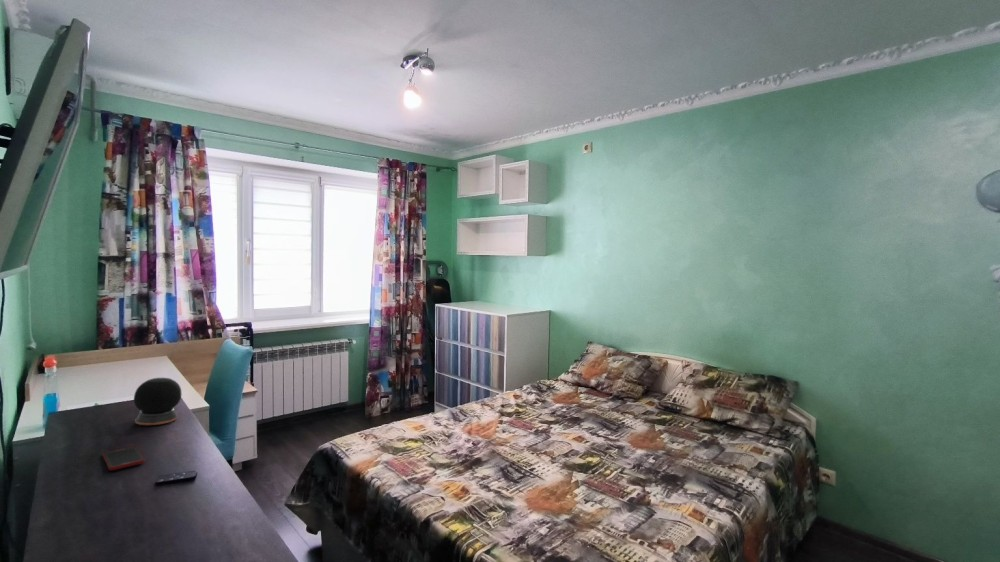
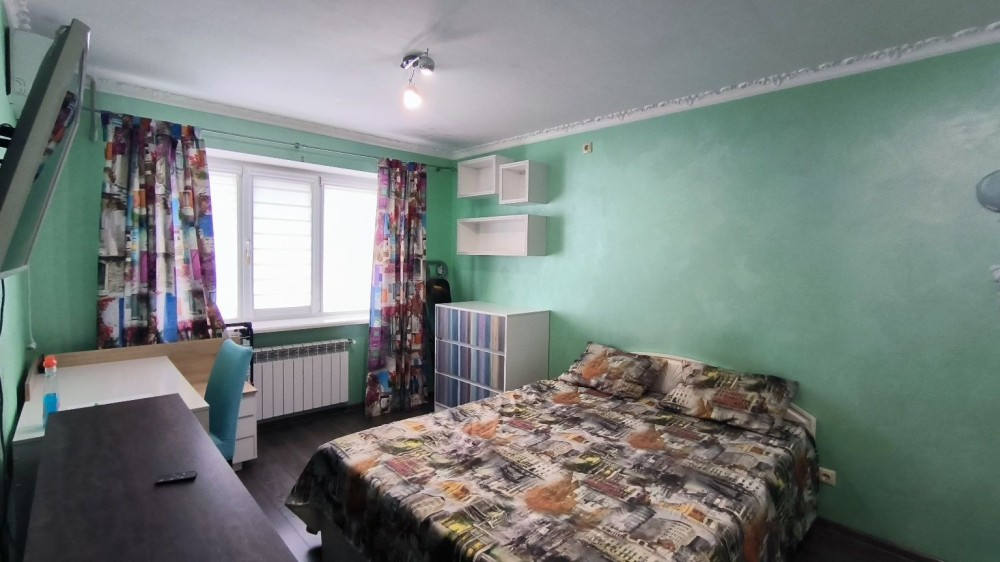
- speaker (158, 399)
- cell phone (123, 457)
